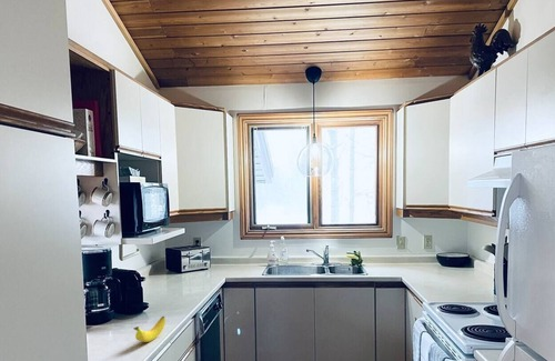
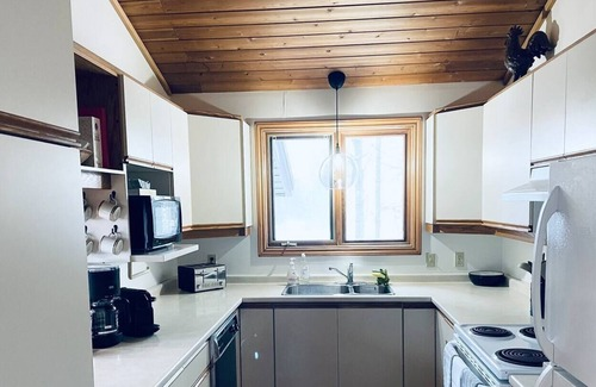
- banana (151, 329)
